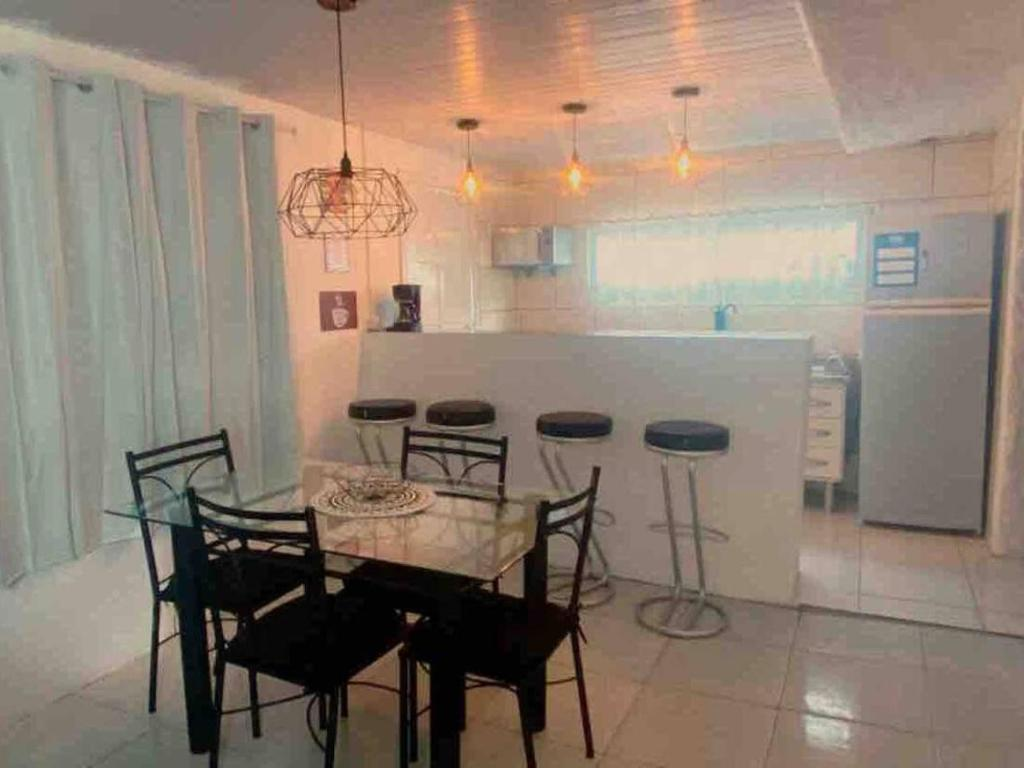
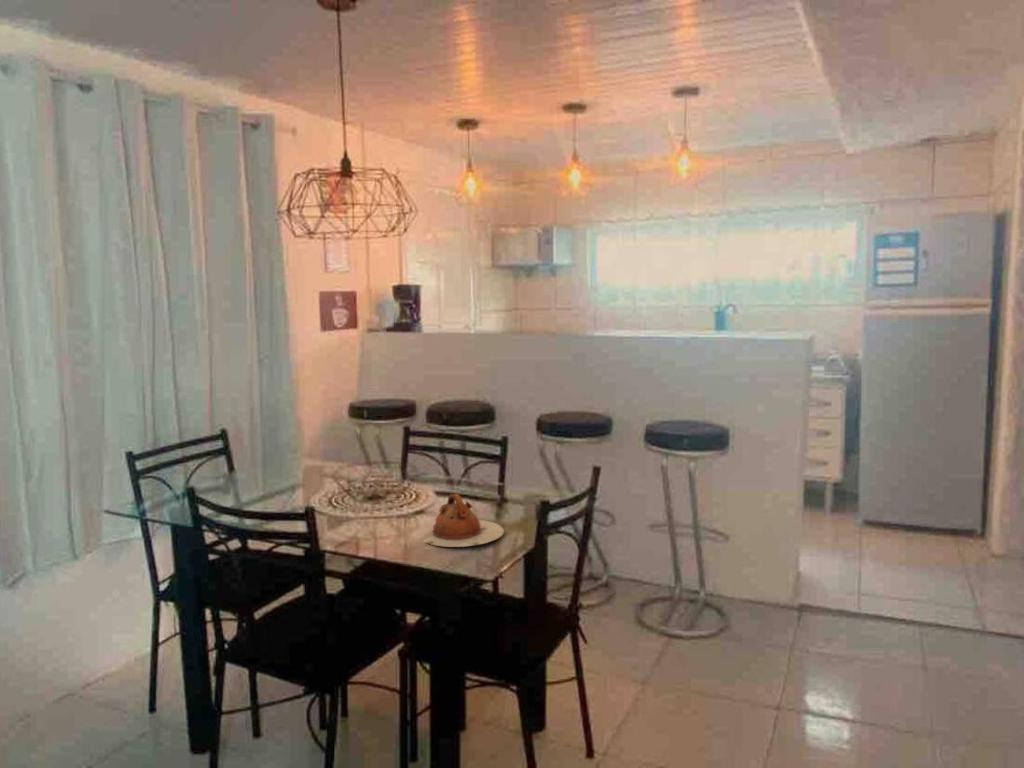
+ teapot (459, 513)
